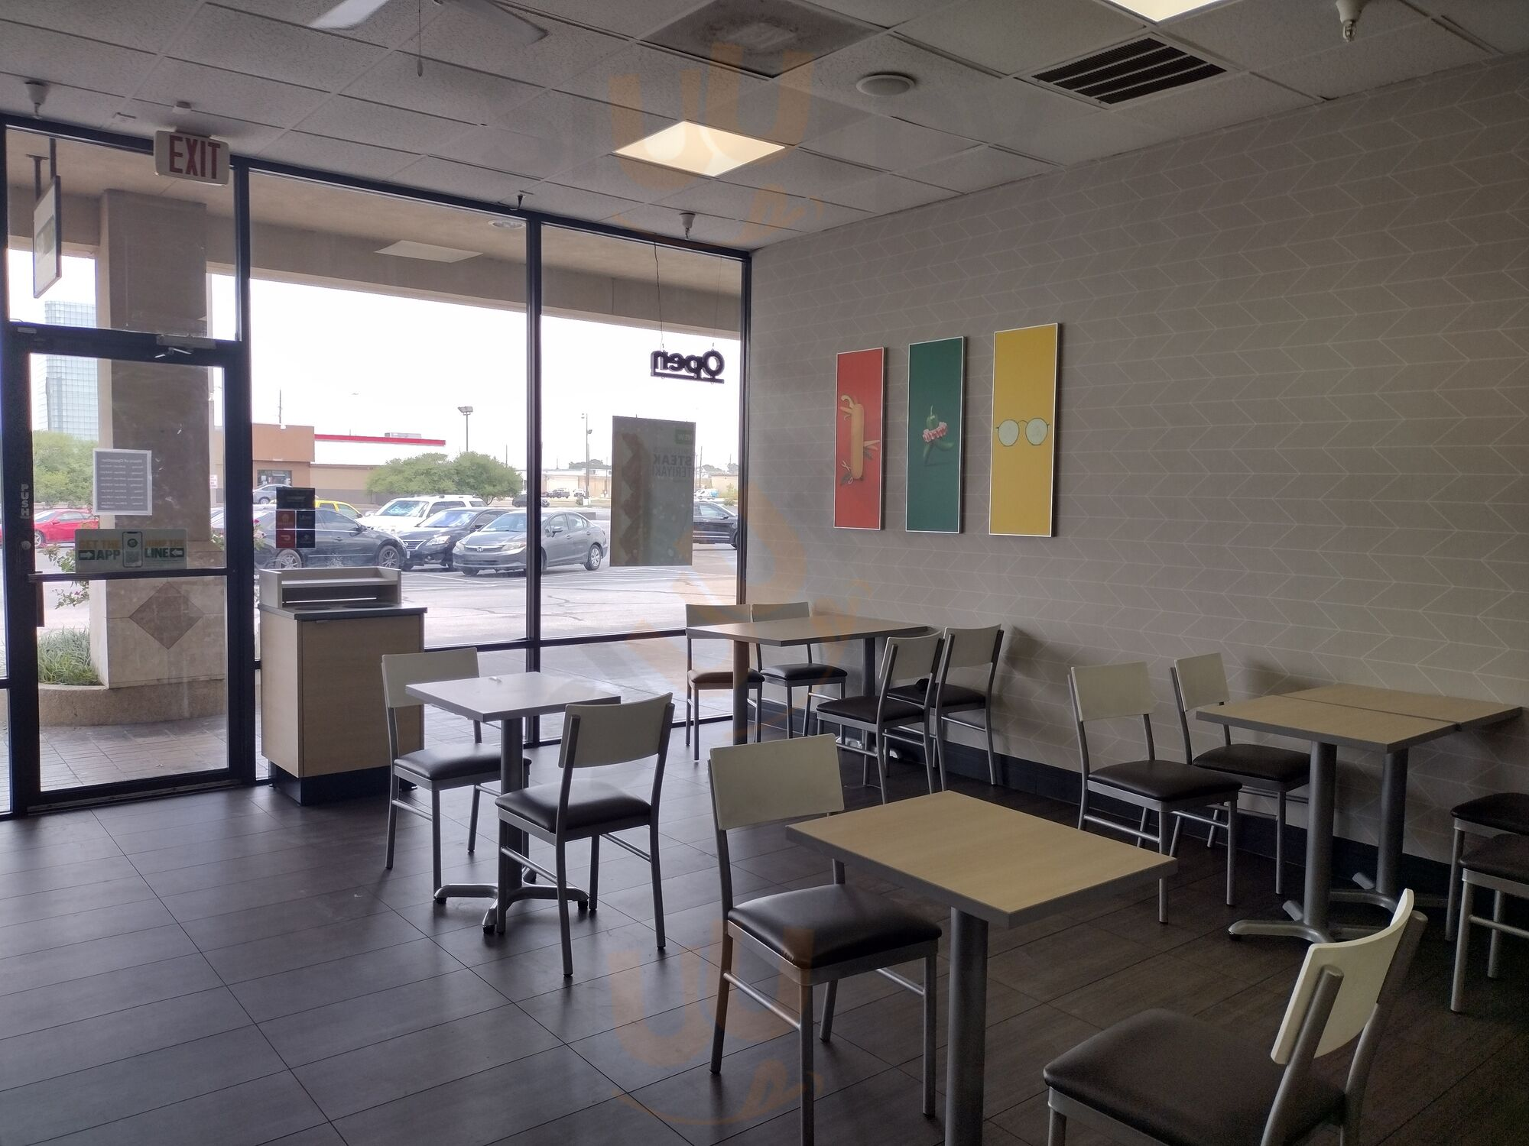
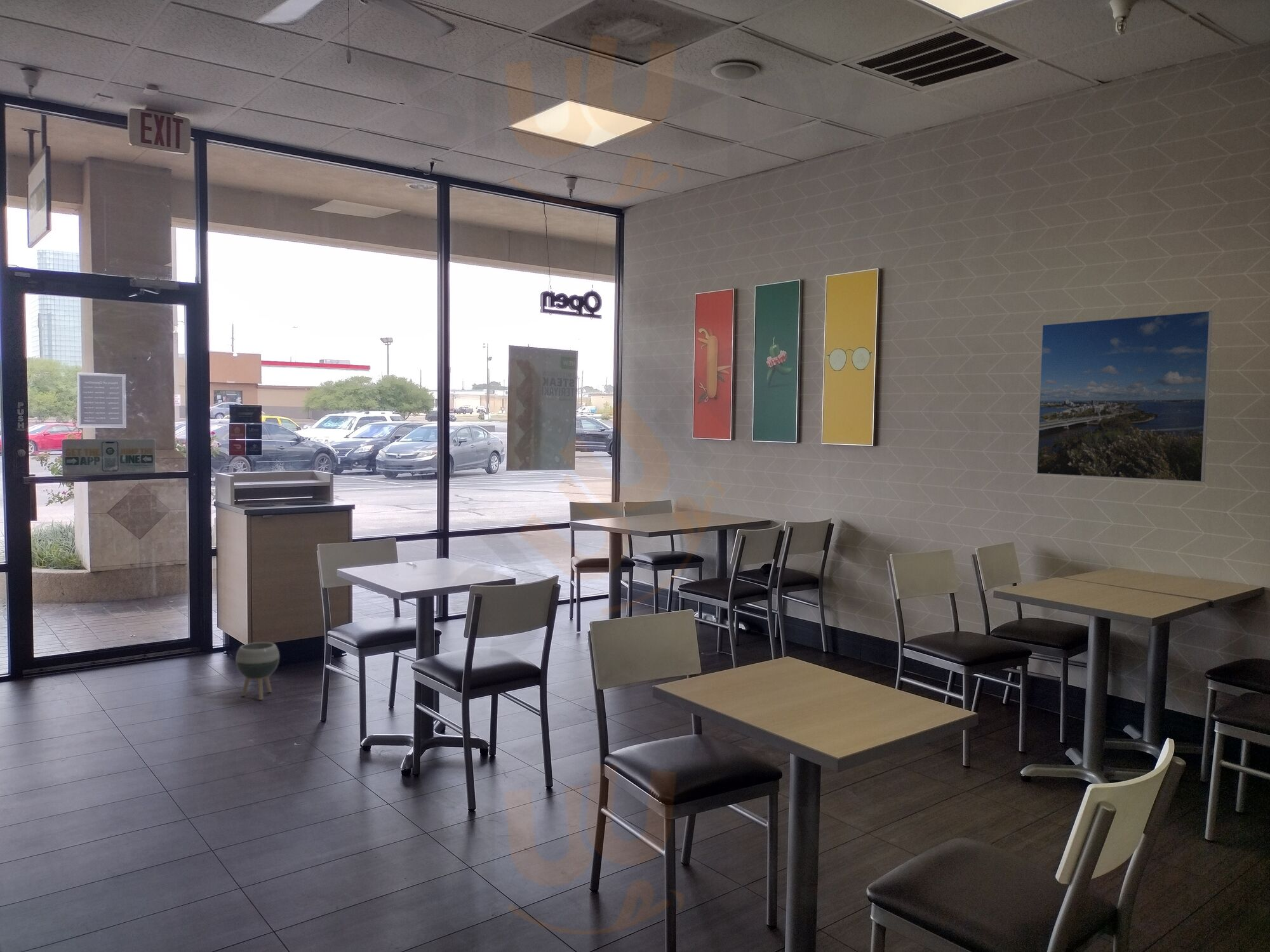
+ planter (258, 671)
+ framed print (1118, 398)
